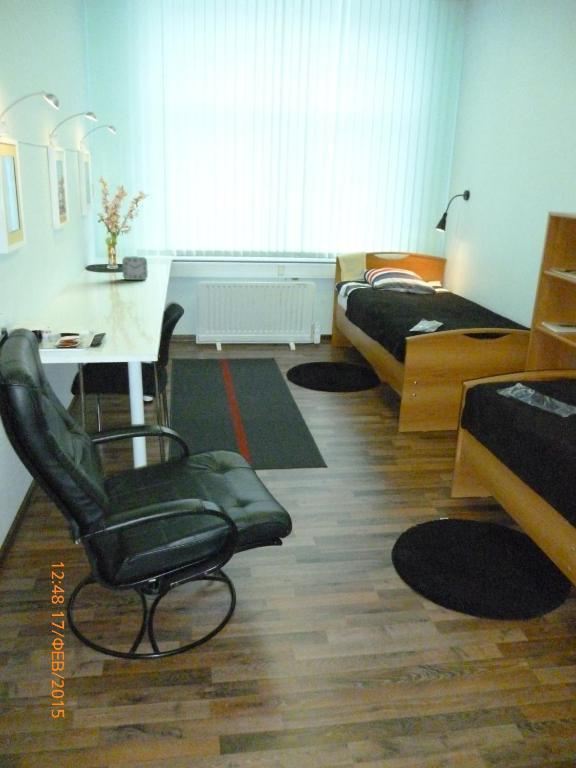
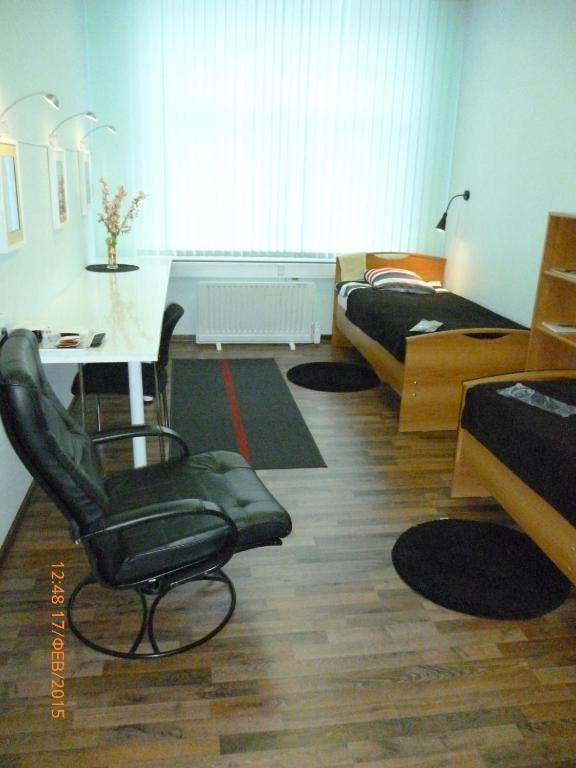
- alarm clock (135, 267)
